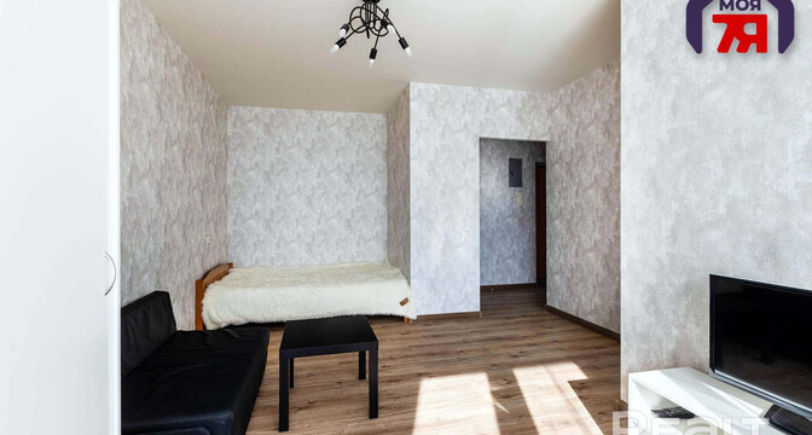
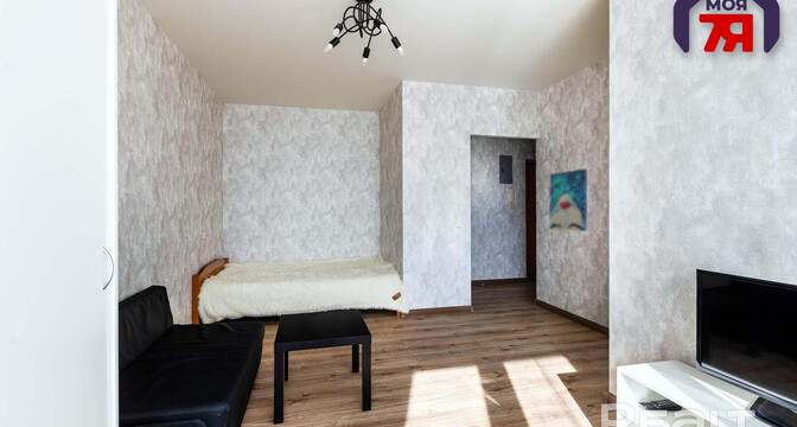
+ wall art (567, 200)
